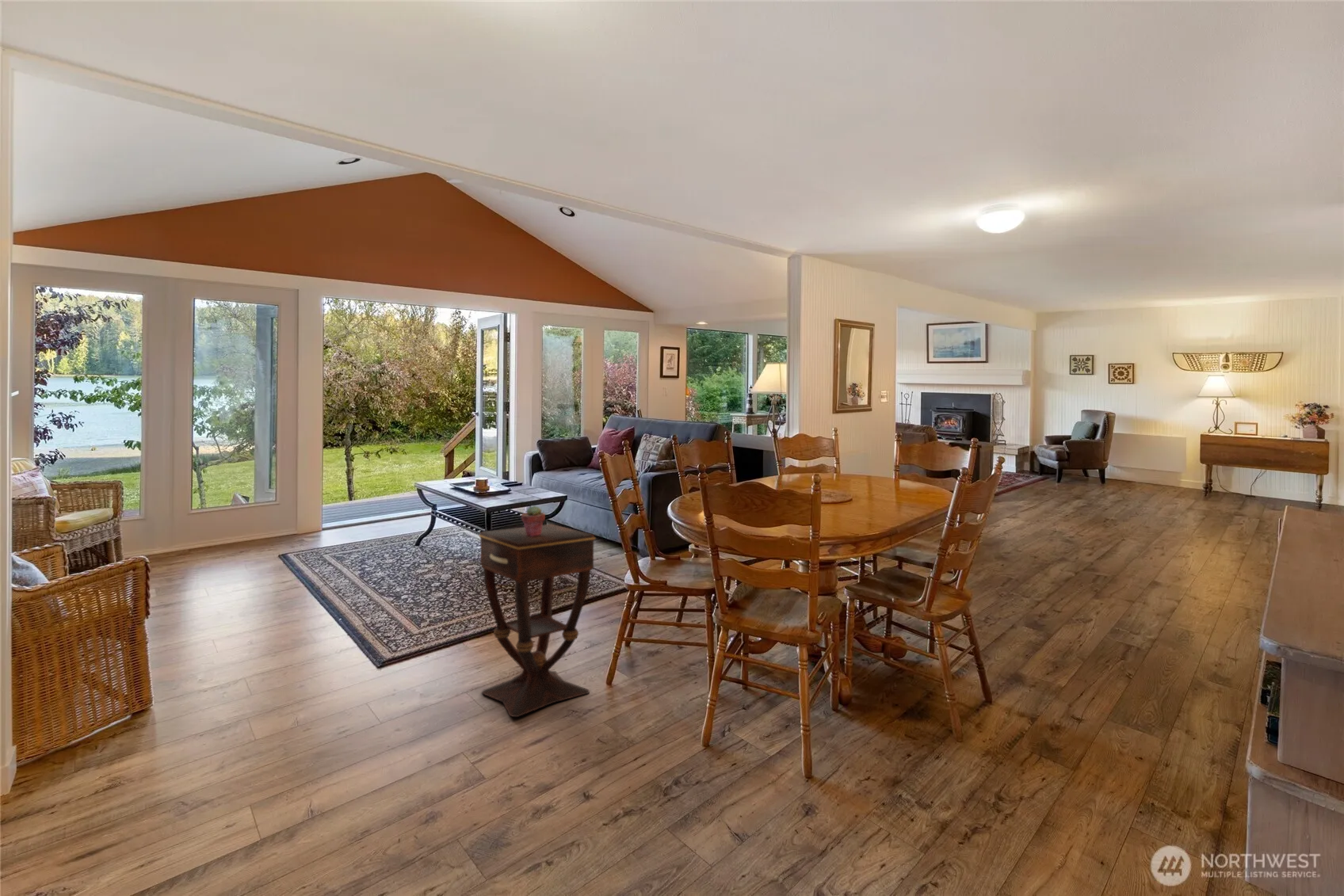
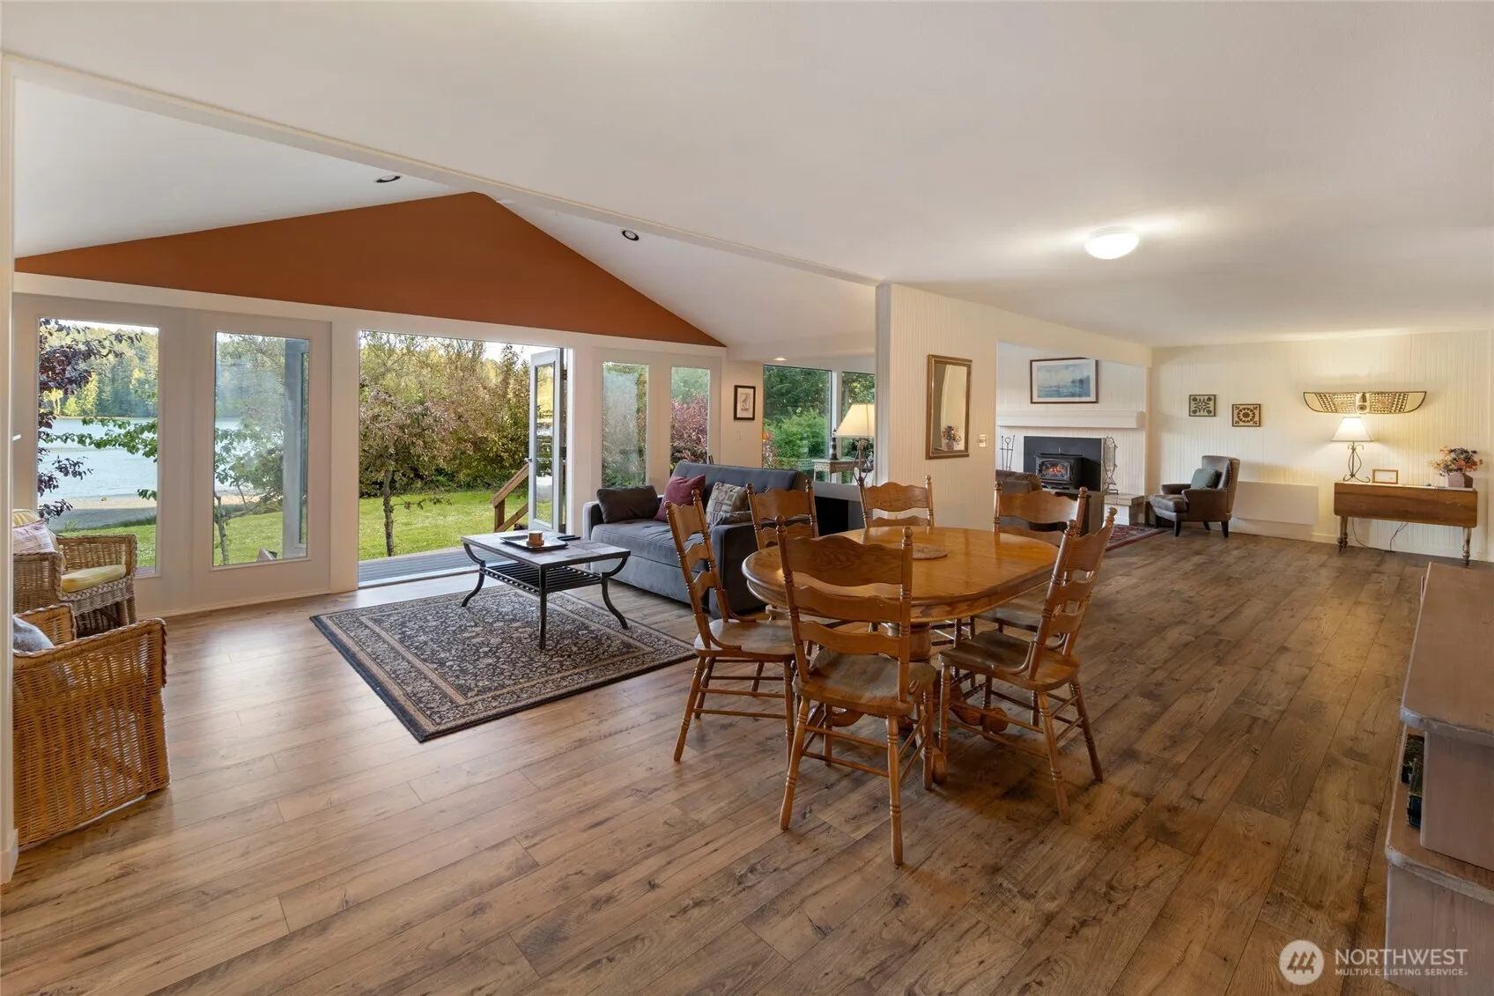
- potted succulent (533, 519)
- side table (536, 616)
